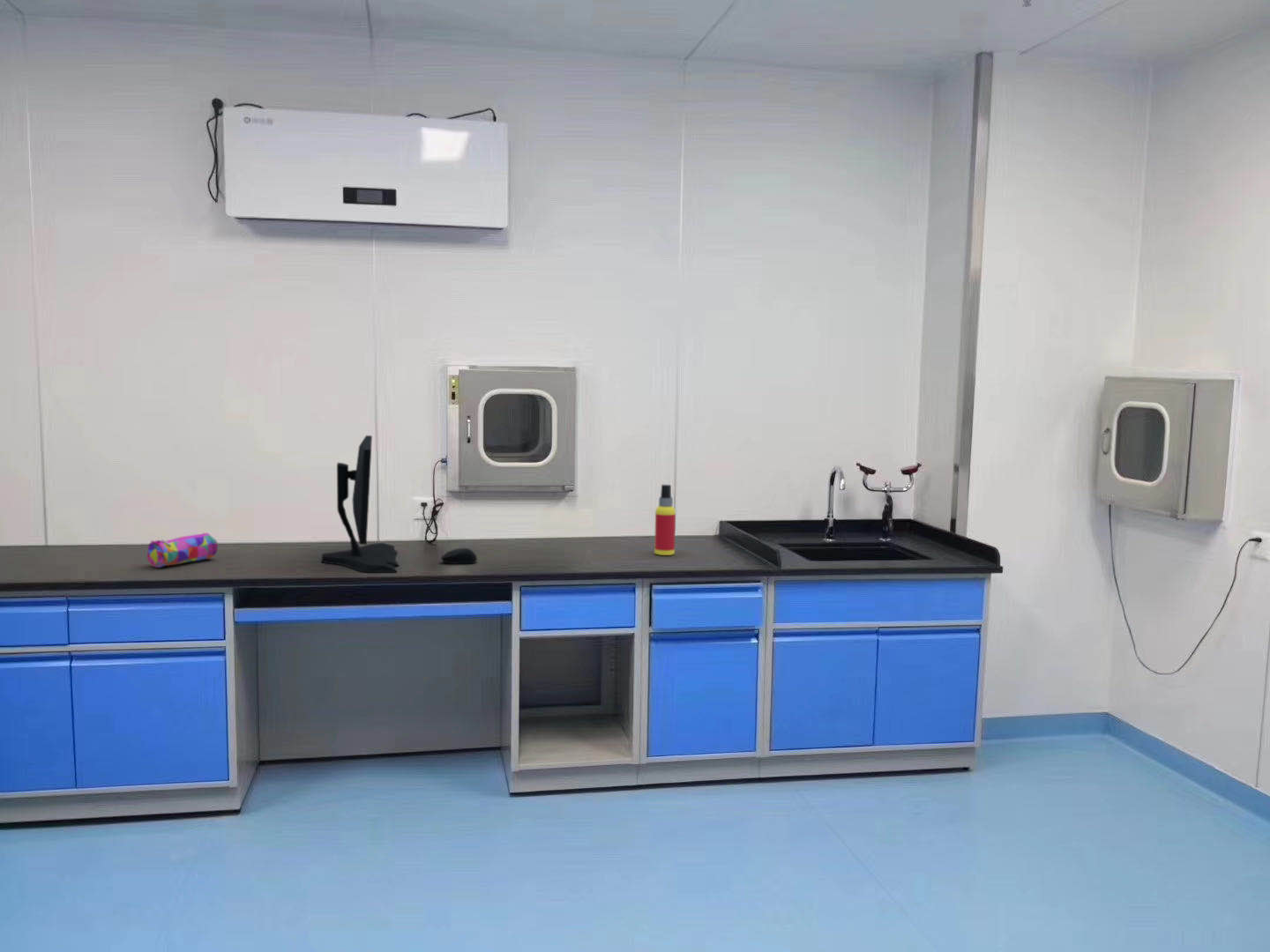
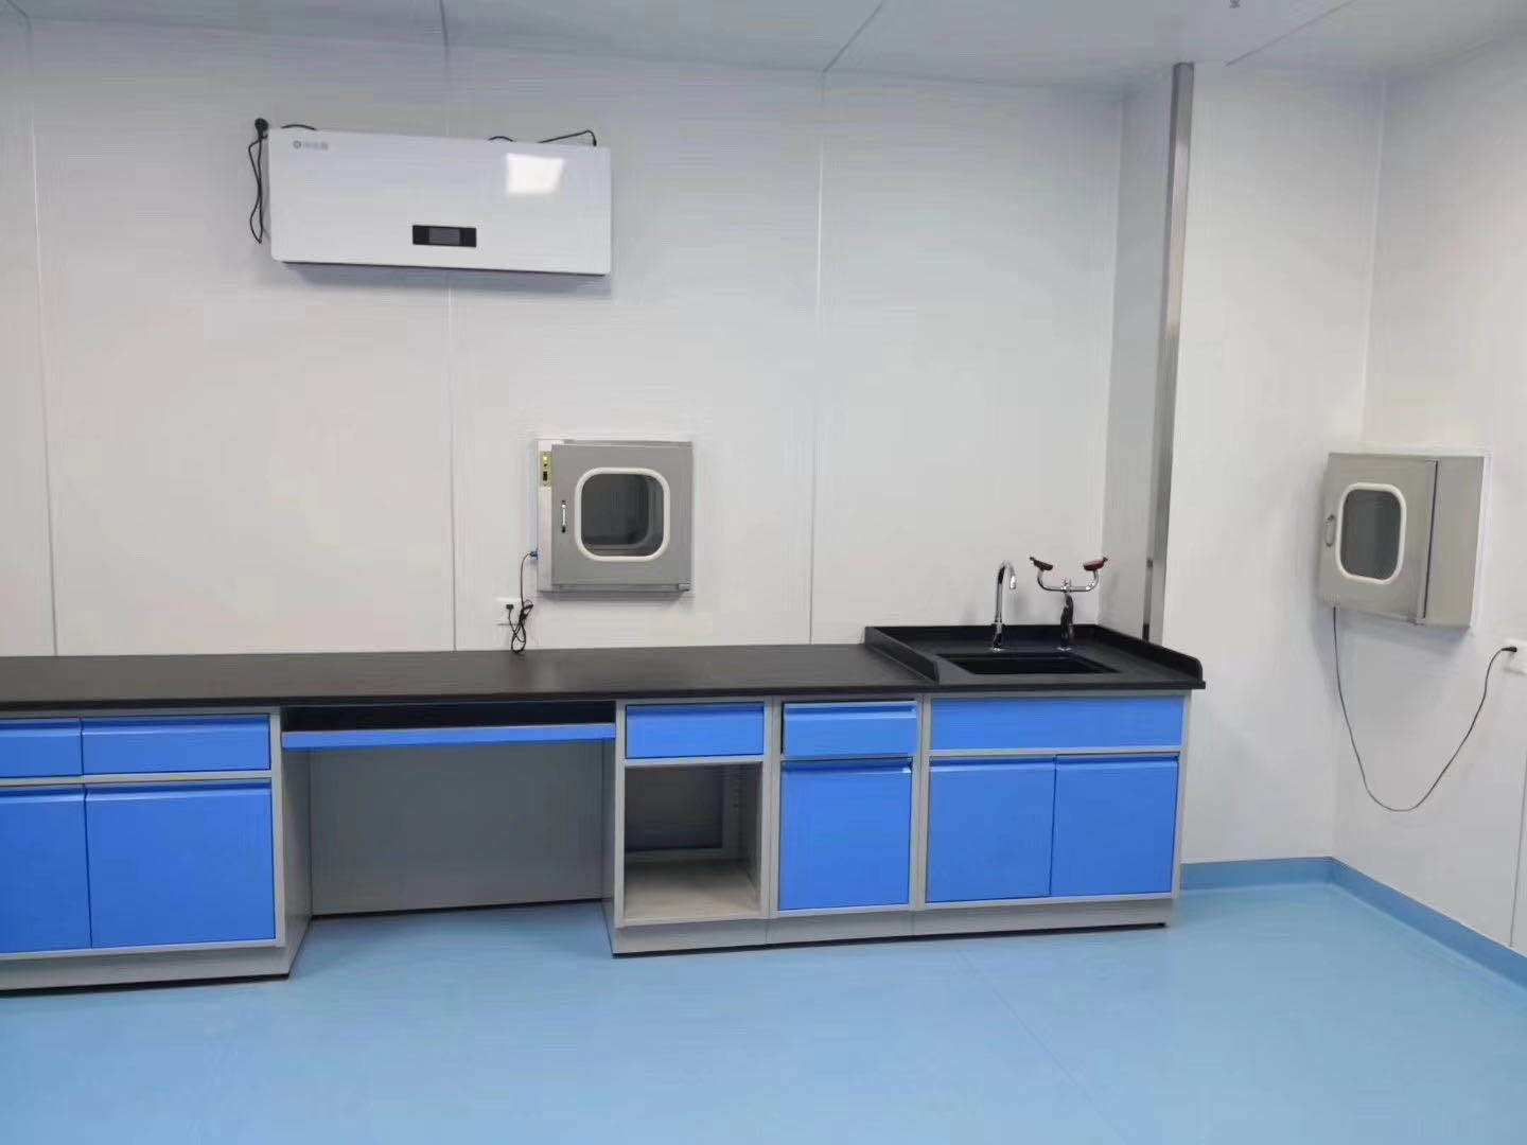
- computer monitor (359, 501)
- spray bottle (665, 519)
- pencil case (183, 549)
- computer mouse (459, 554)
